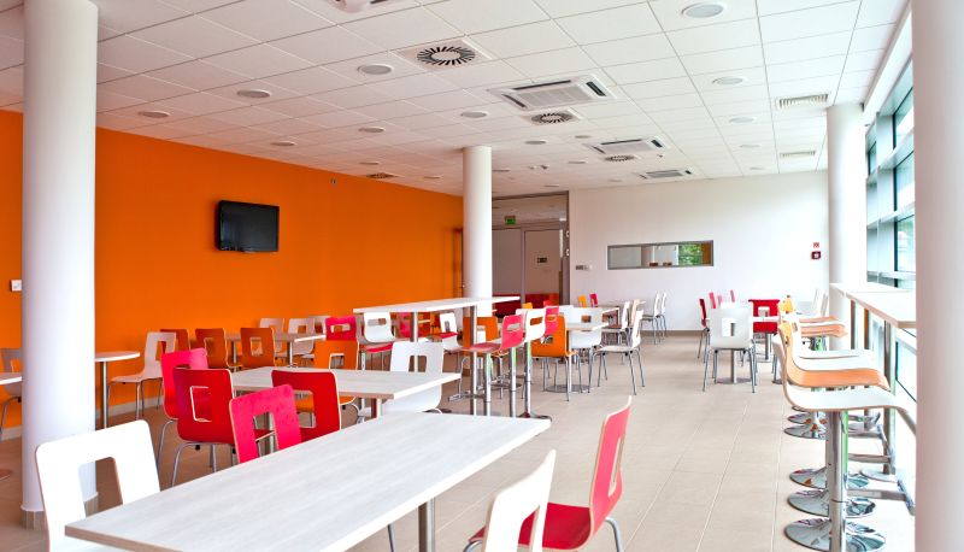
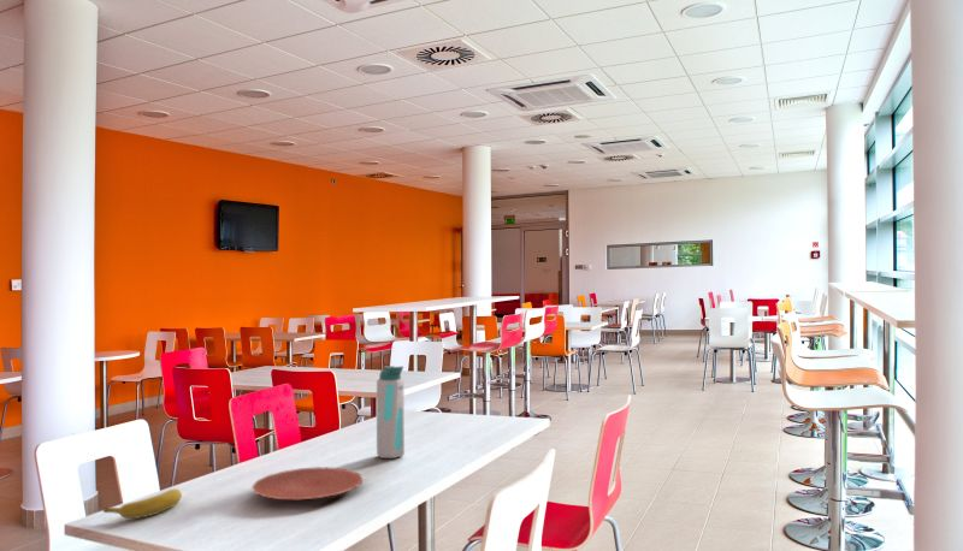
+ water bottle (391, 410)
+ plate (308, 486)
+ banana (149, 502)
